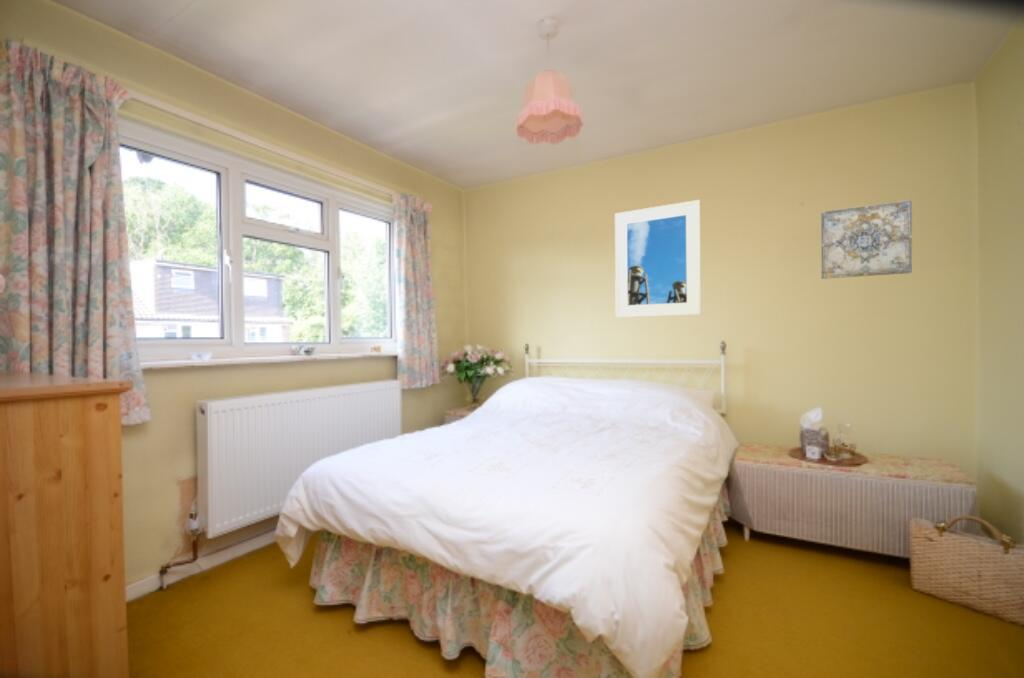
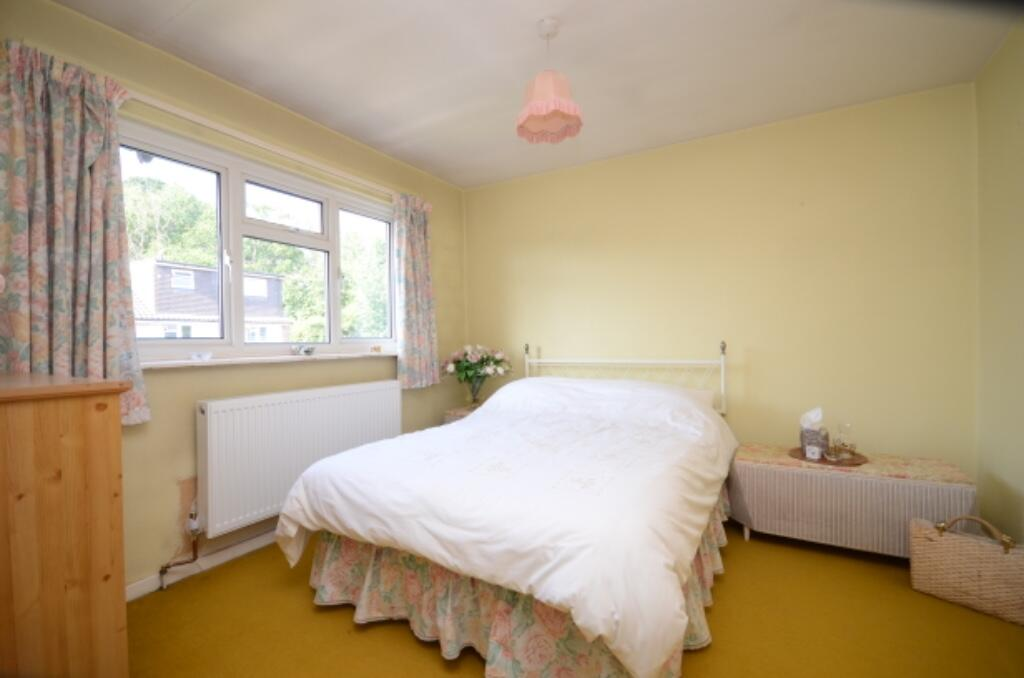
- wall art (864, 241)
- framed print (656, 261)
